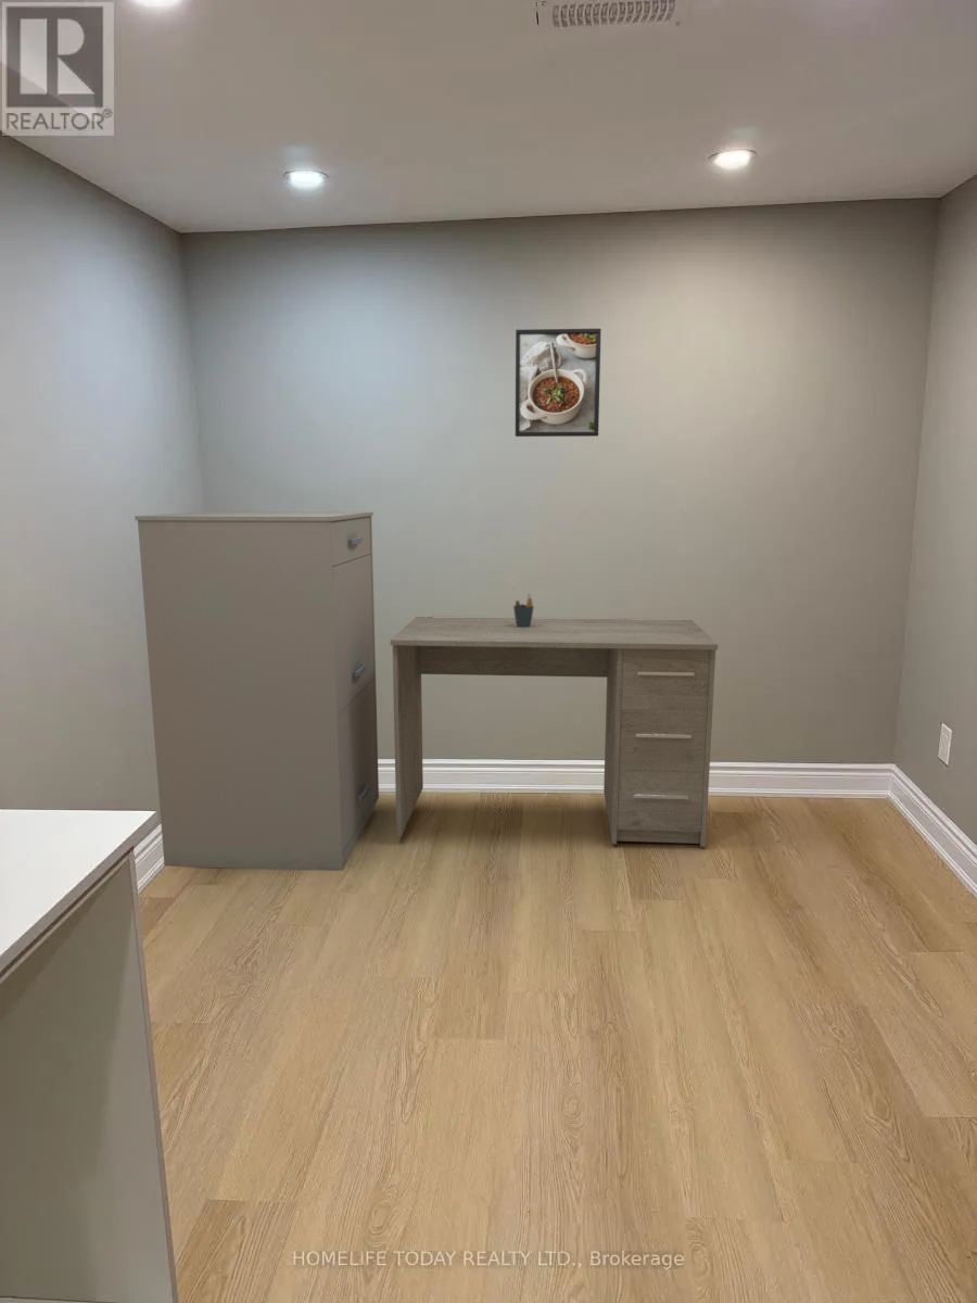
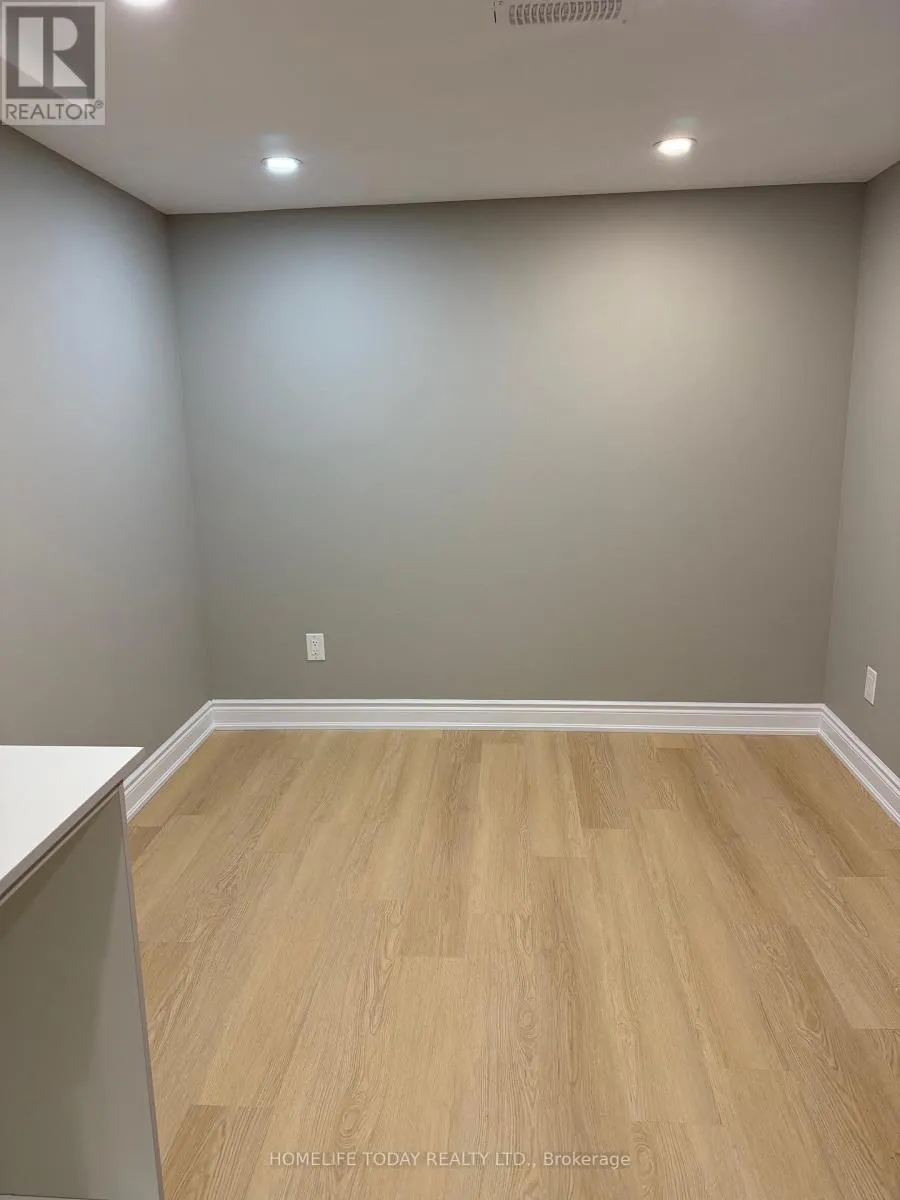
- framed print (557, 383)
- desk (550, 675)
- filing cabinet (275, 680)
- pen holder (523, 610)
